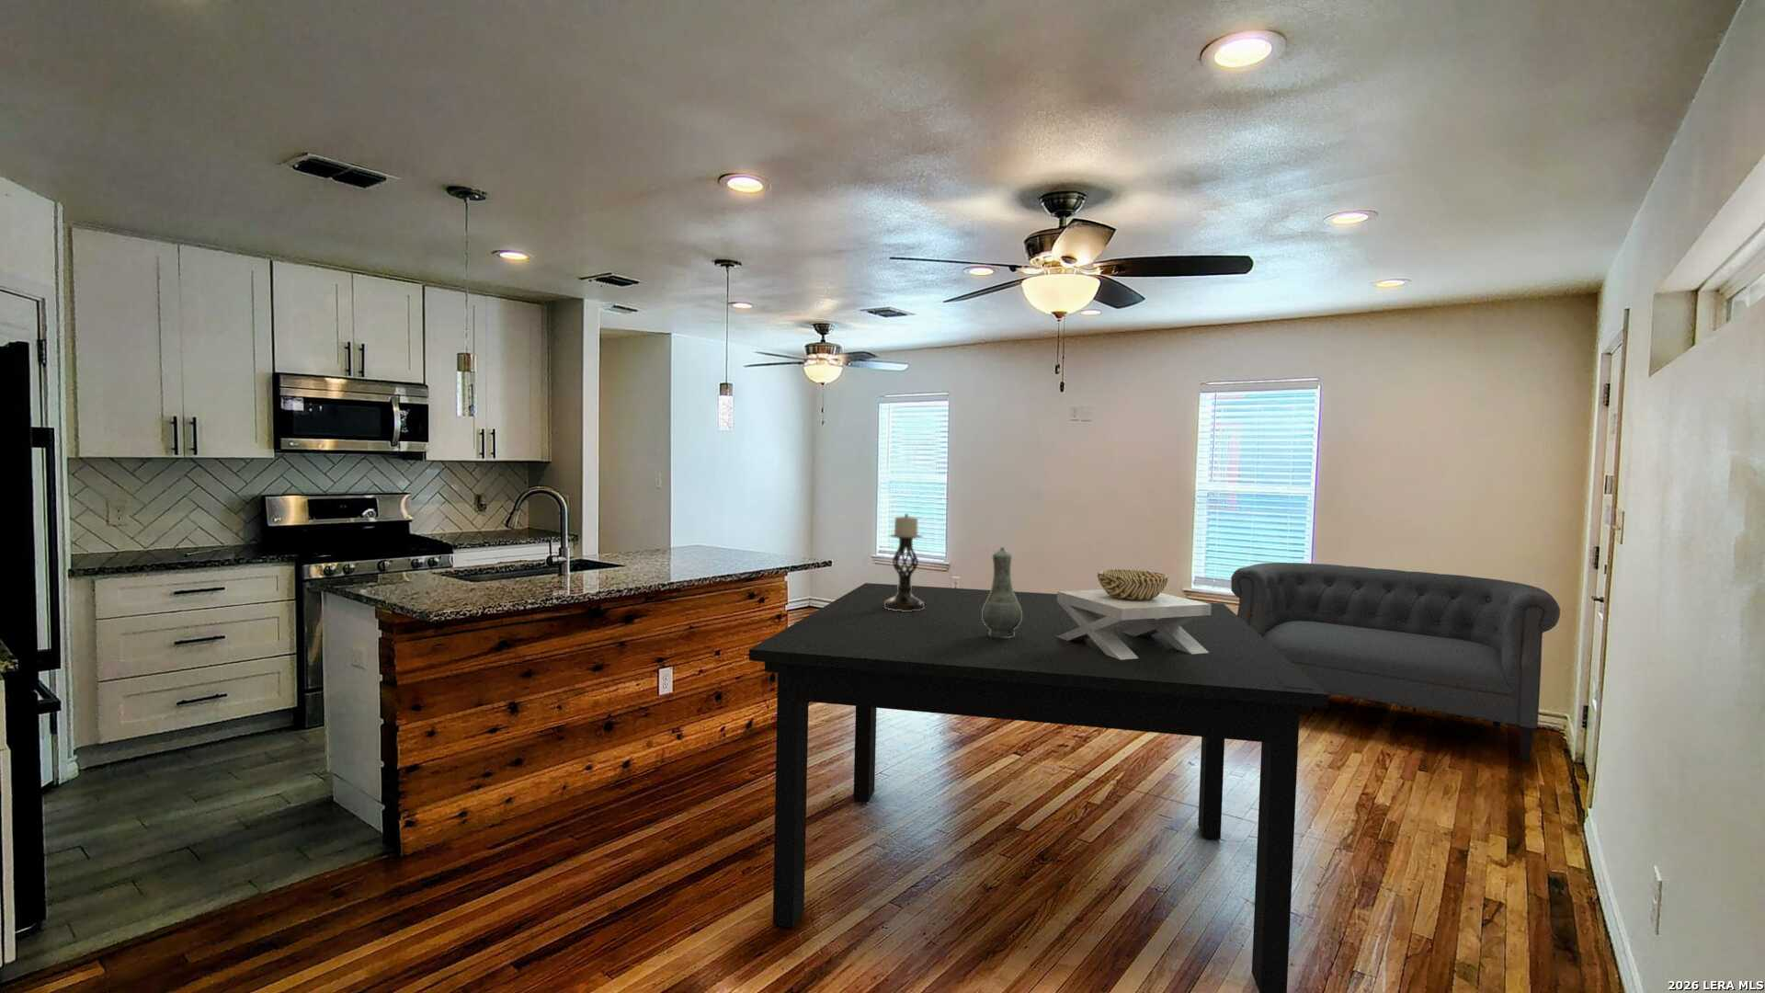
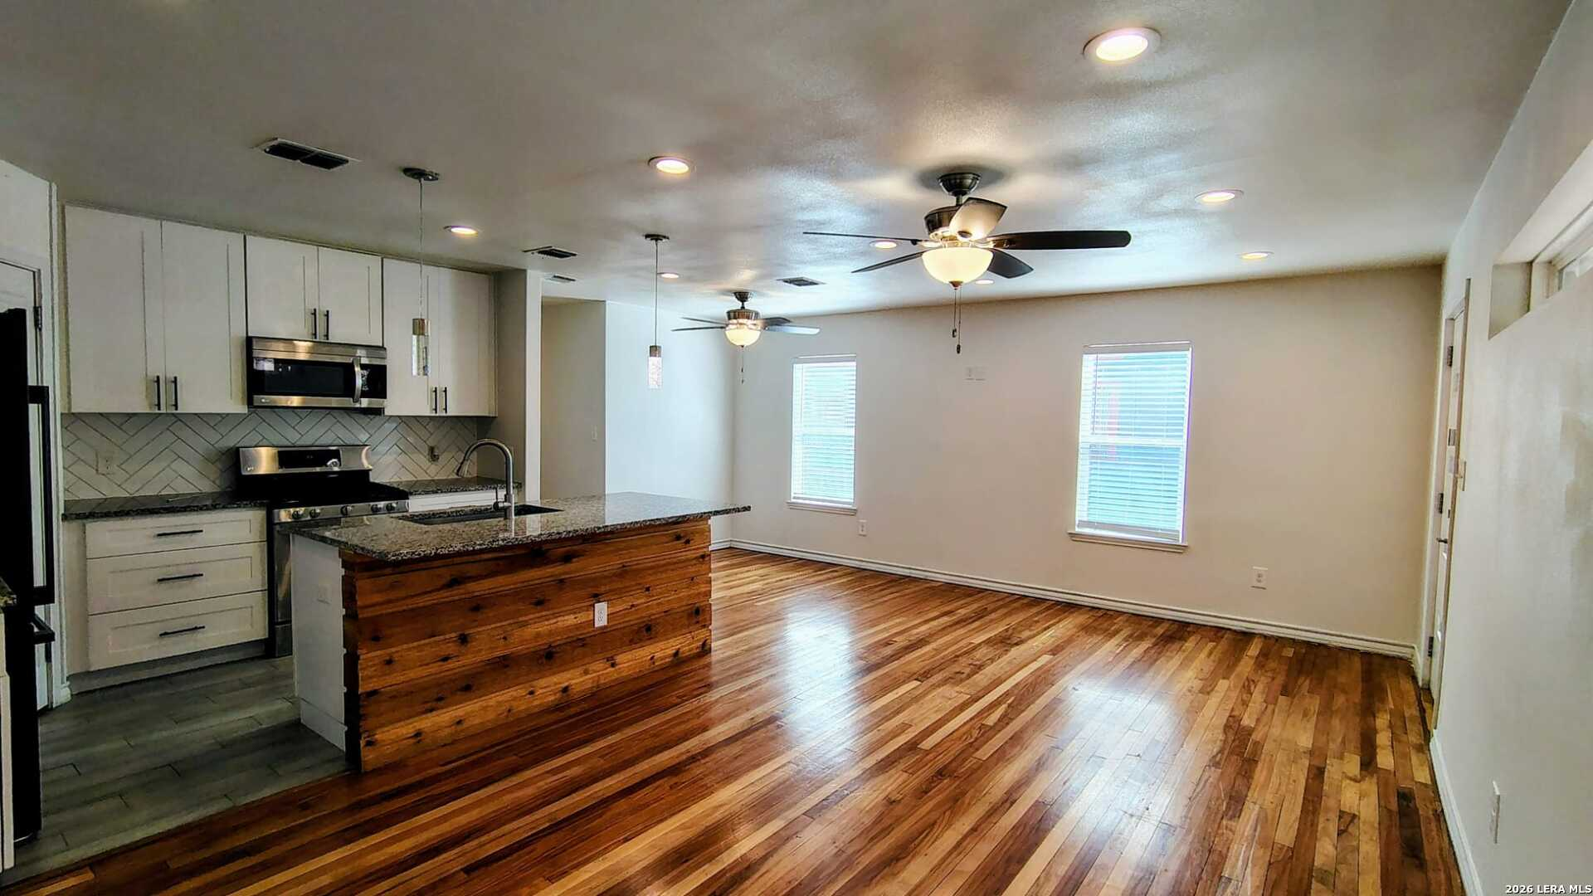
- vase (1003, 590)
- decorative bowl (1131, 607)
- sofa (1381, 645)
- dining table (1028, 721)
- candle holder (904, 560)
